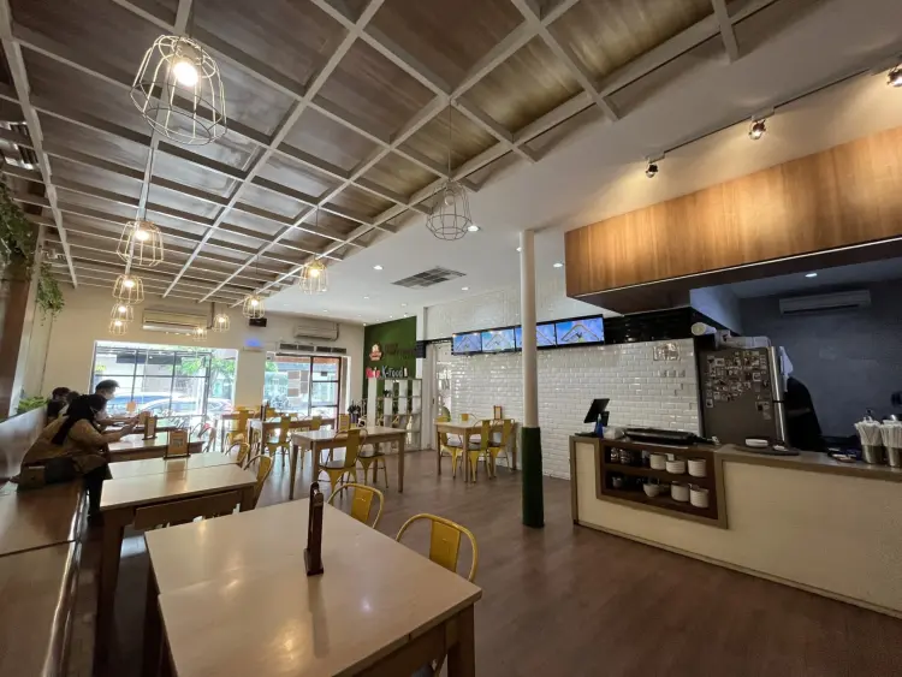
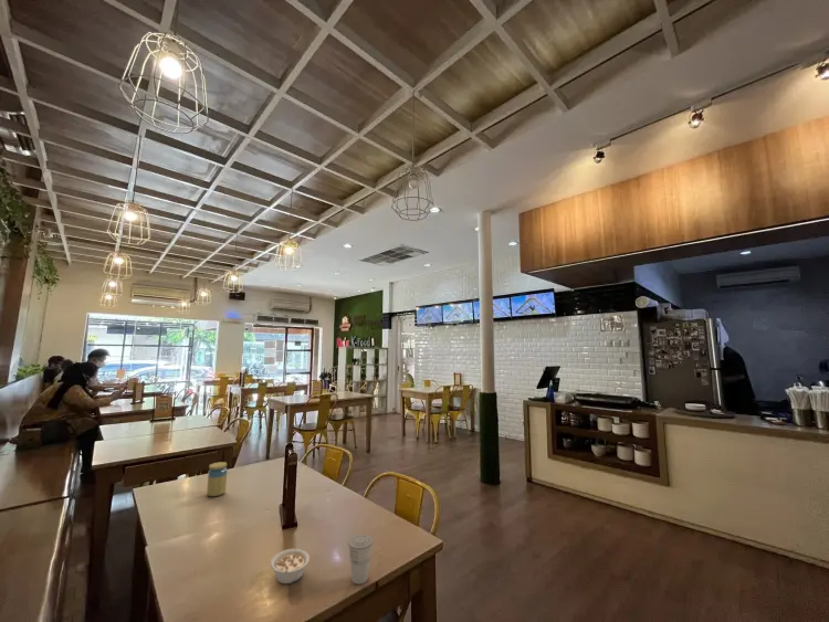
+ cup (359, 559)
+ legume (290, 566)
+ jar (217, 478)
